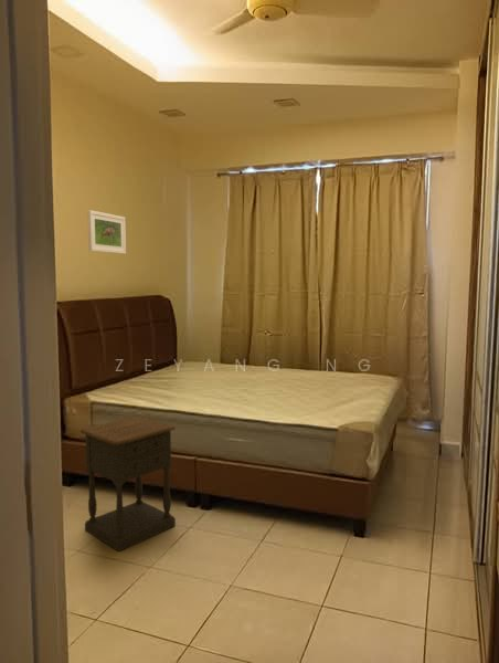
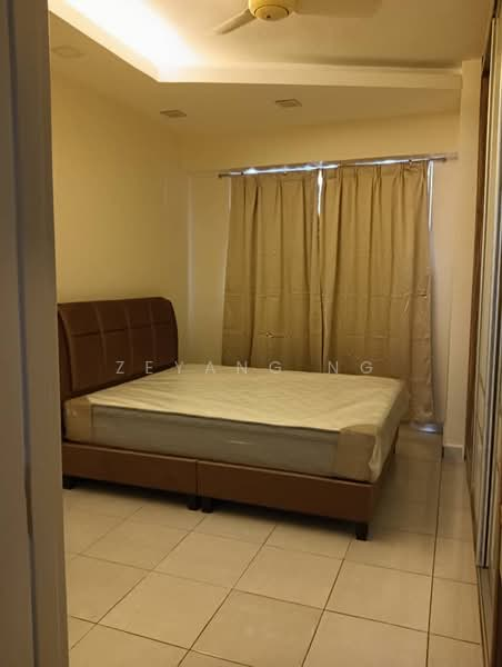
- nightstand (129, 477)
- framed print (107, 233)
